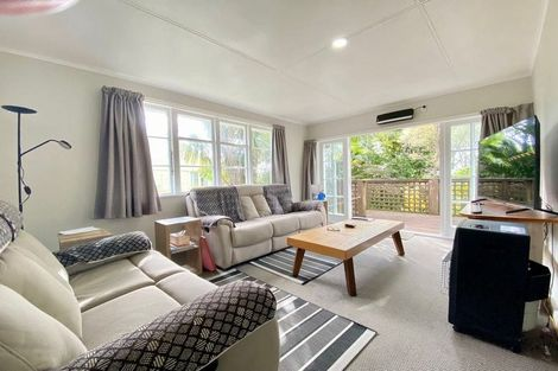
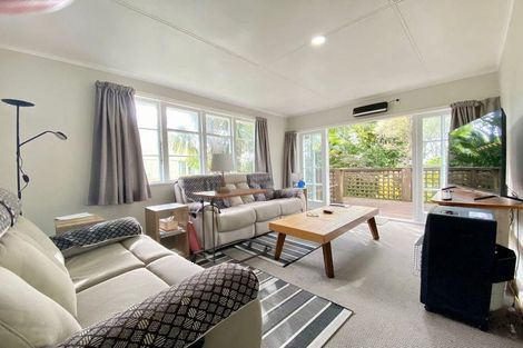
+ side table (238, 239)
+ table lamp (223, 172)
